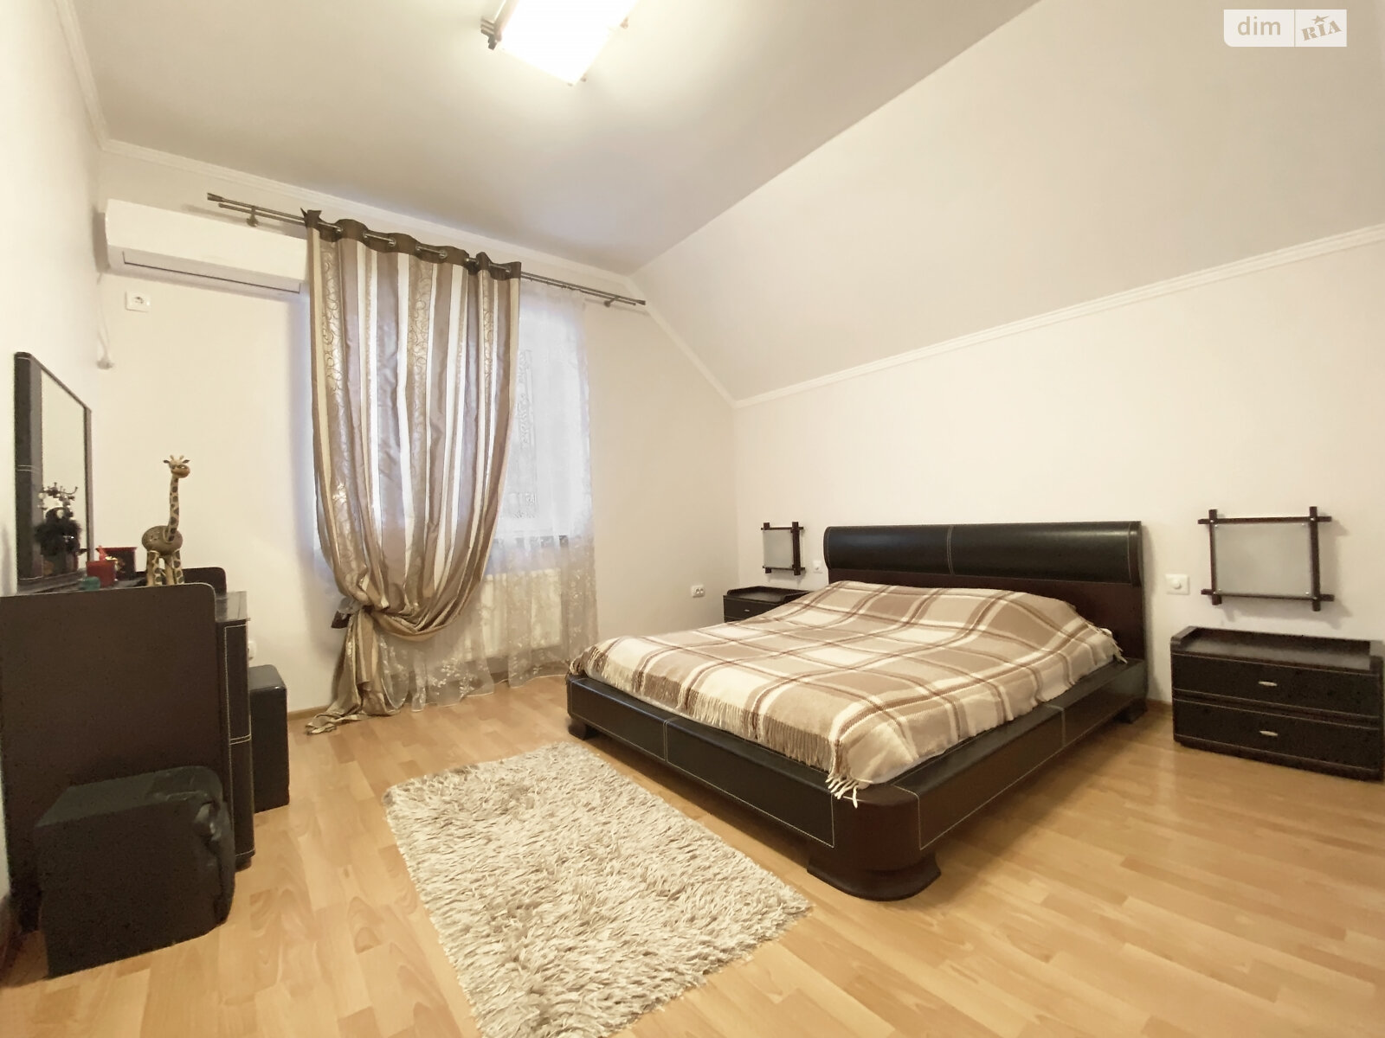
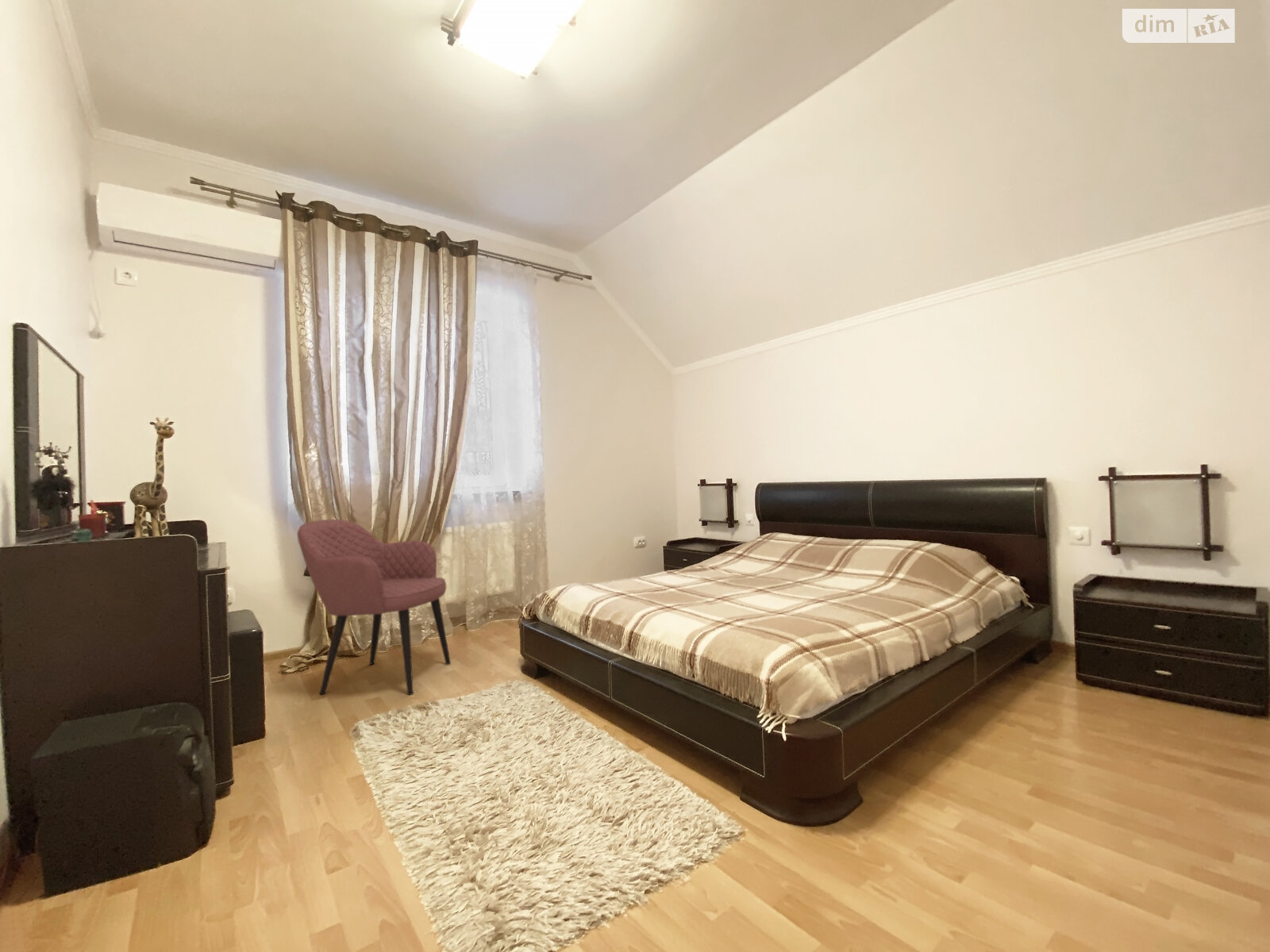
+ armchair (379, 597)
